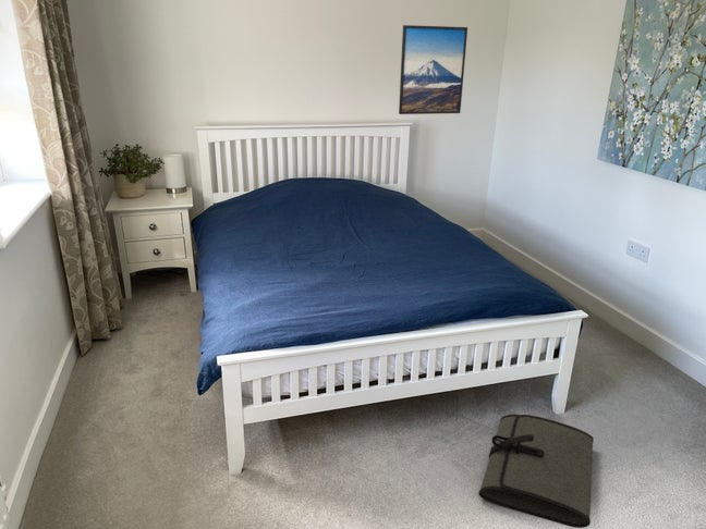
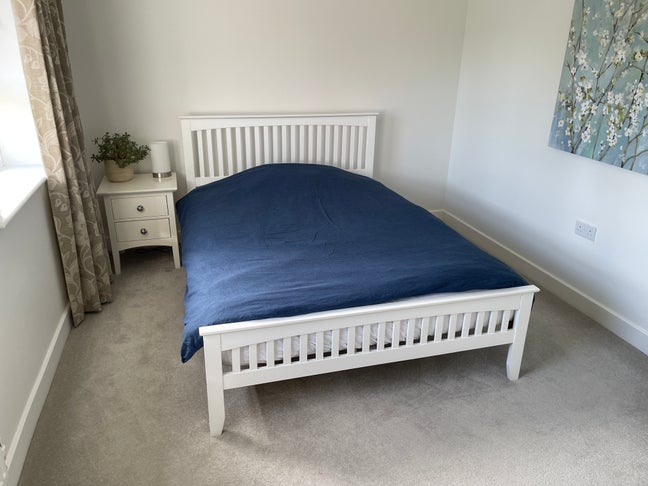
- tool roll (540, 456)
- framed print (433, 71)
